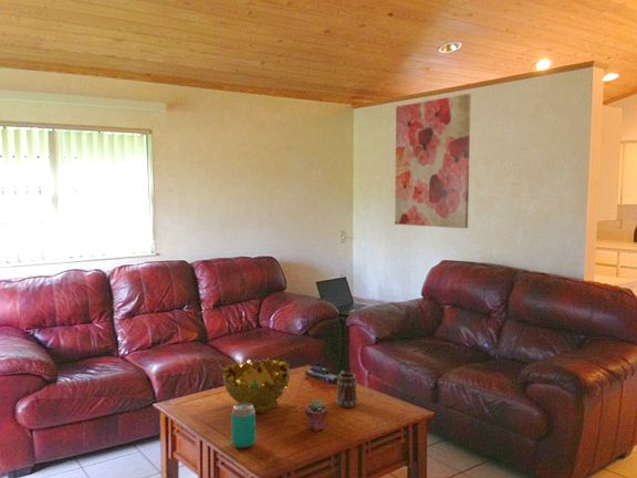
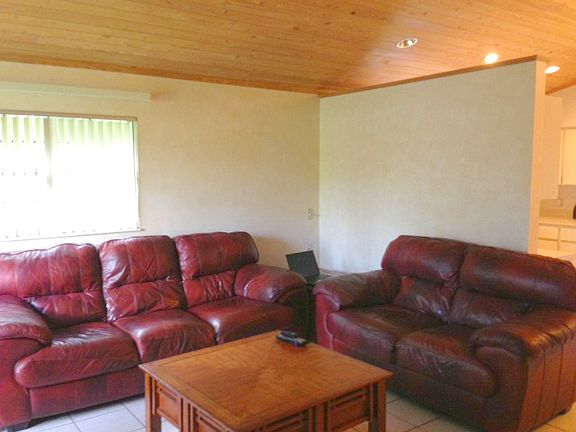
- beverage can (243, 425)
- mug (345, 387)
- wall art (429, 164)
- decorative bowl (257, 385)
- potted succulent (316, 414)
